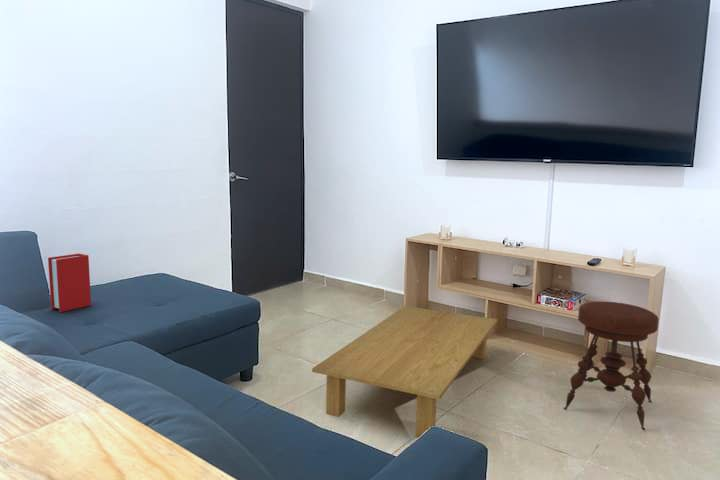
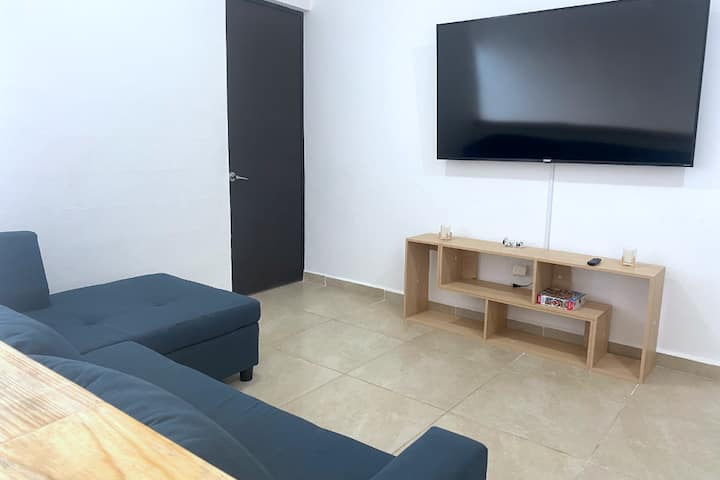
- stool (613, 357)
- book (70, 282)
- coffee table (417, 361)
